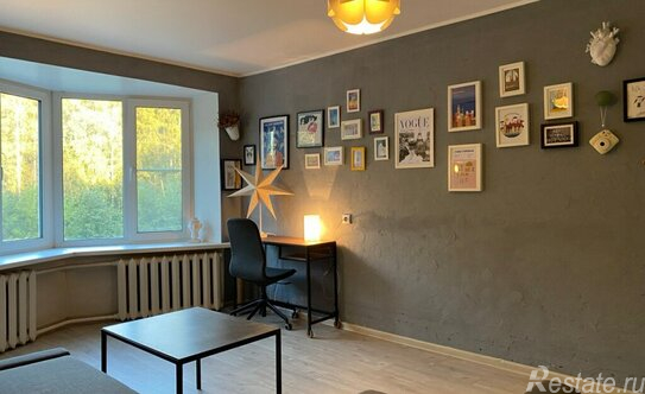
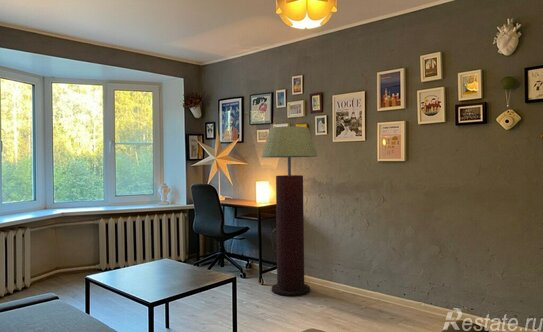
+ floor lamp (289, 209)
